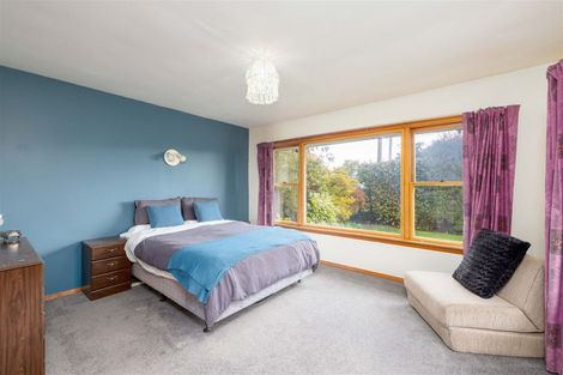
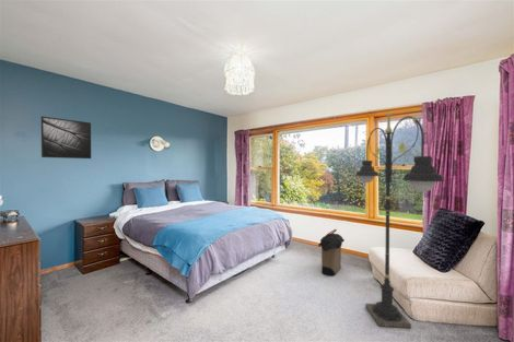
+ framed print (67, 139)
+ laundry hamper (330, 248)
+ floor lamp (387, 215)
